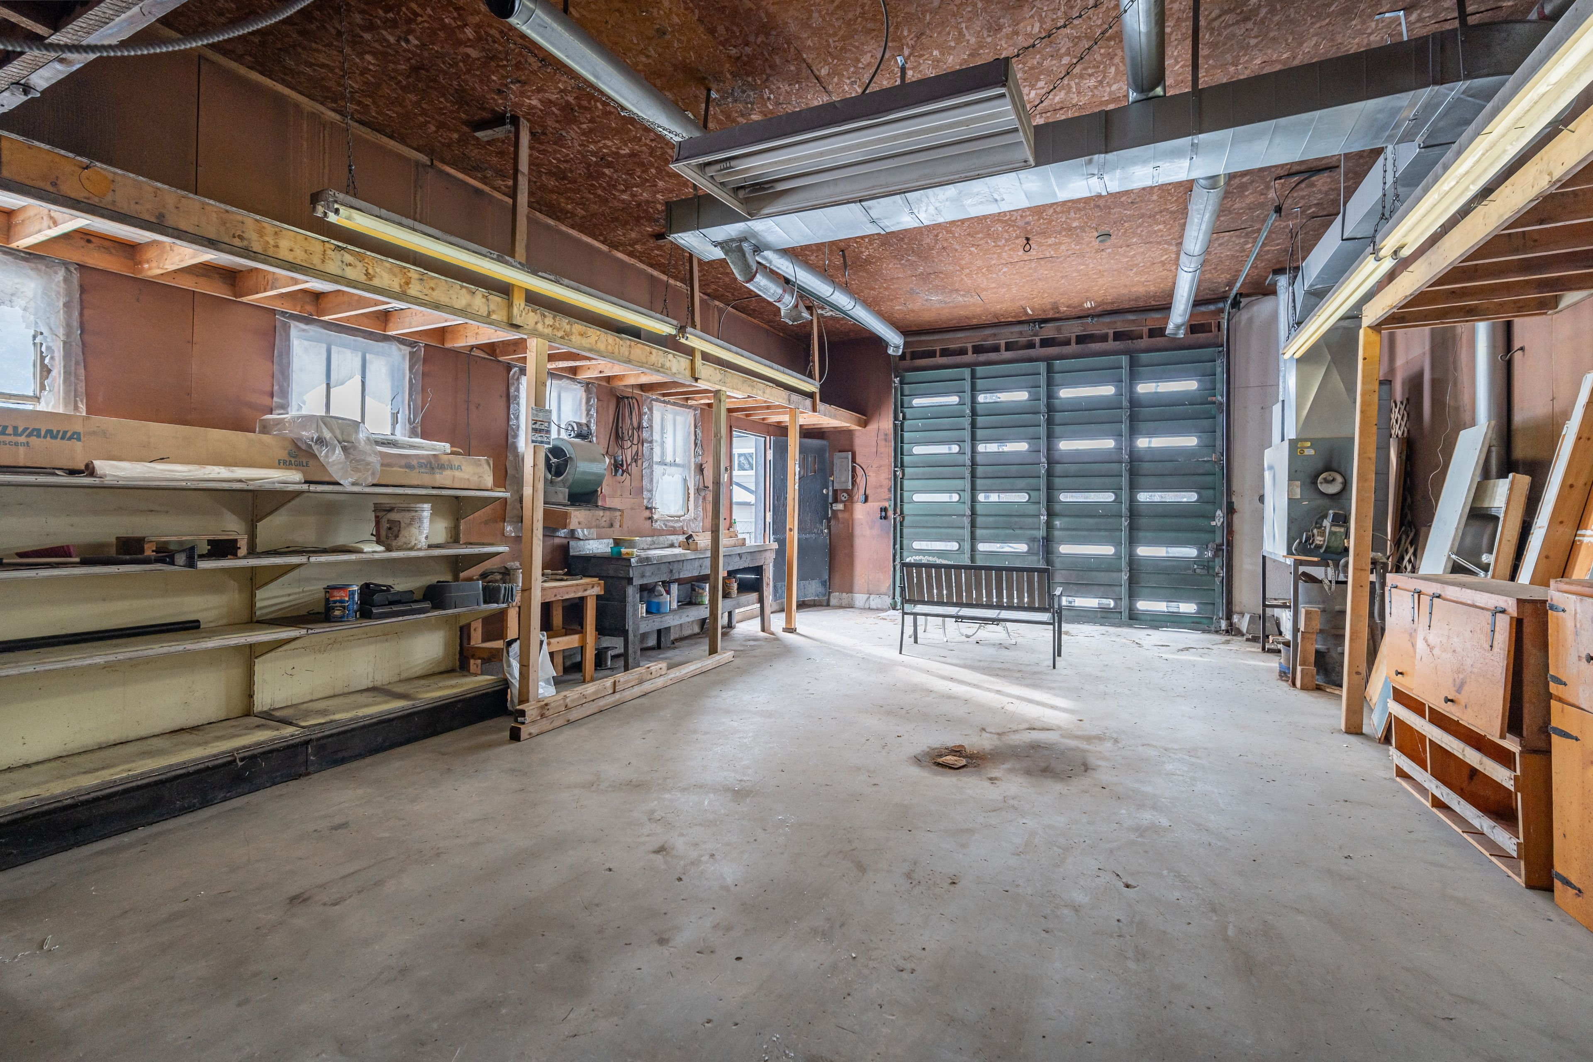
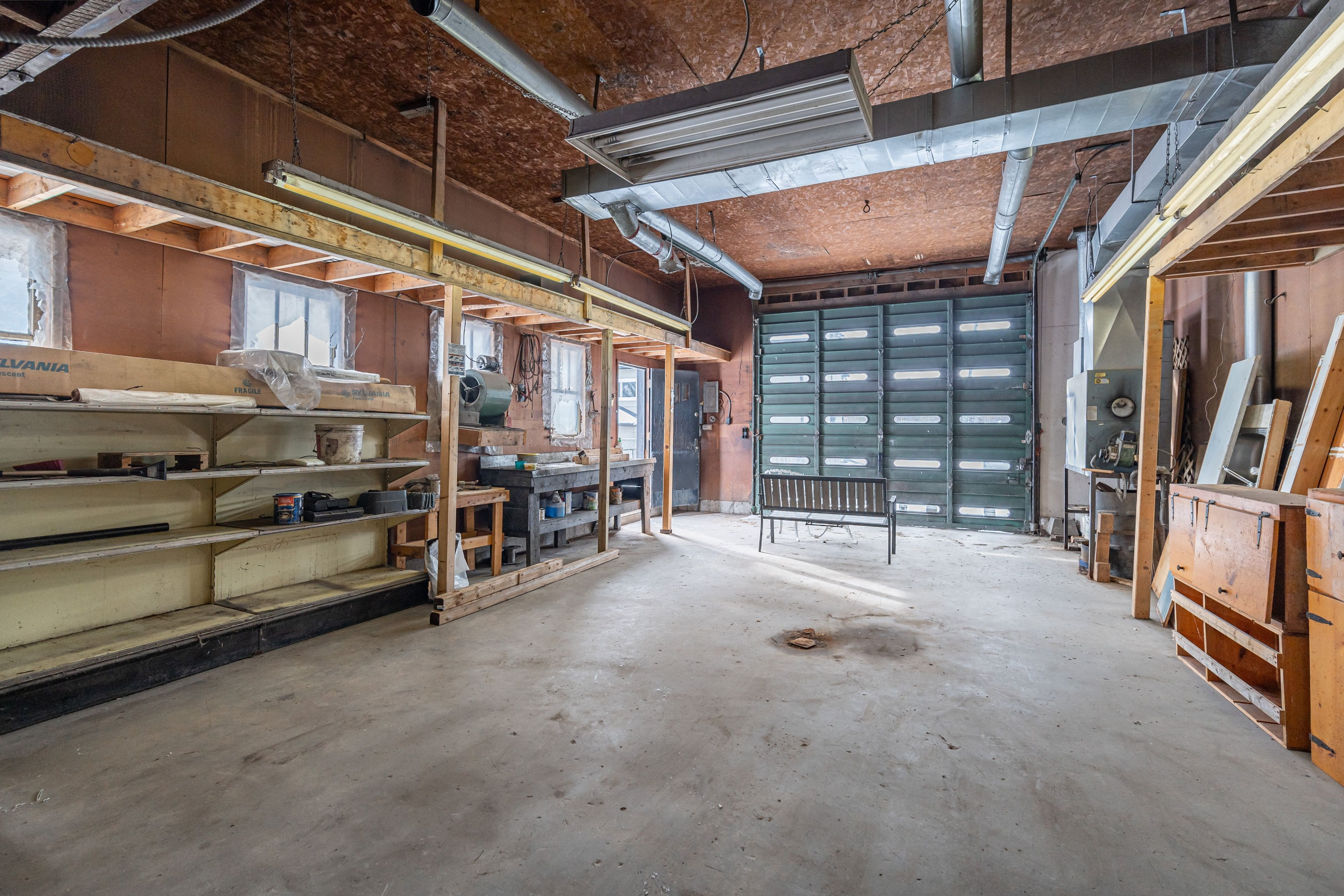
- smoke detector (1103, 237)
